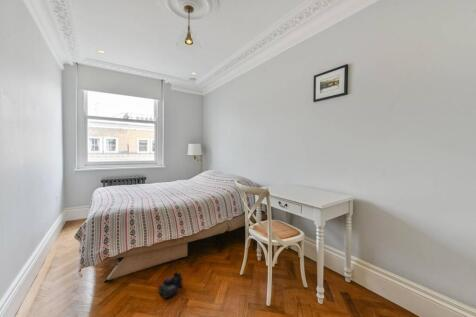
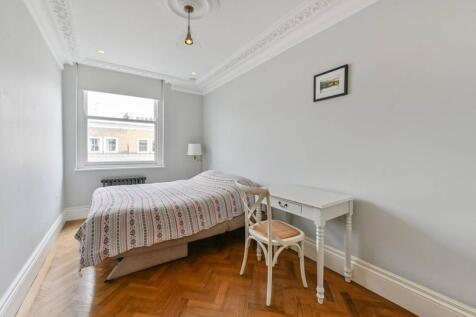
- boots (169, 284)
